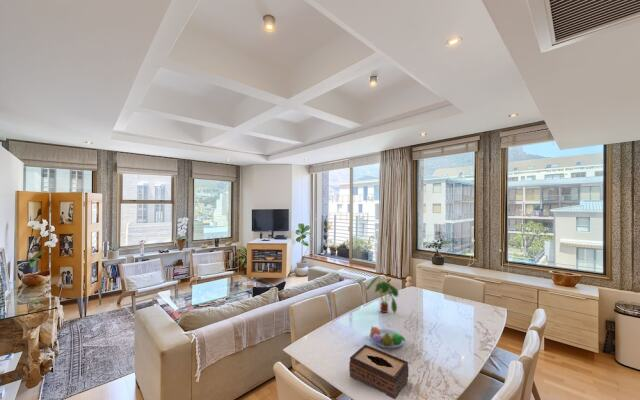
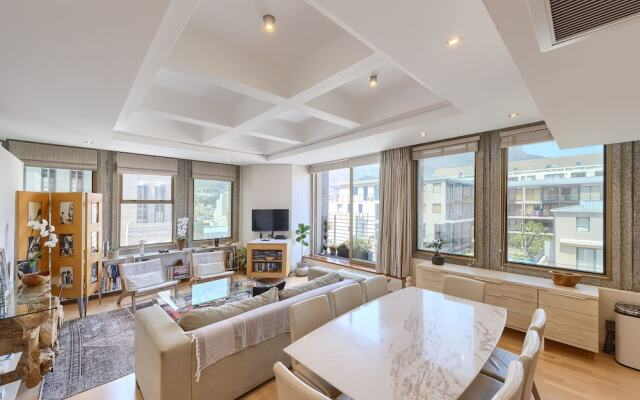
- fruit bowl (387, 334)
- tissue box (378, 369)
- plant (384, 293)
